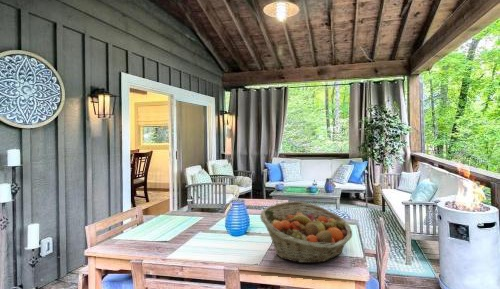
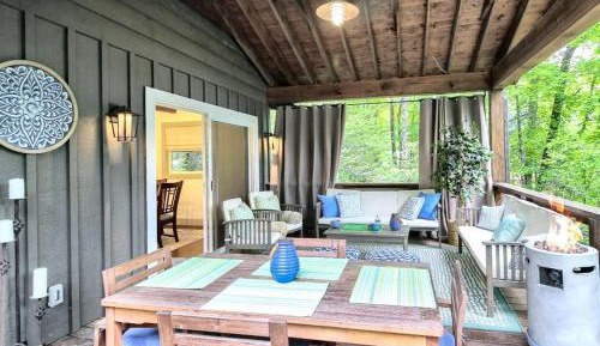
- fruit basket (306, 229)
